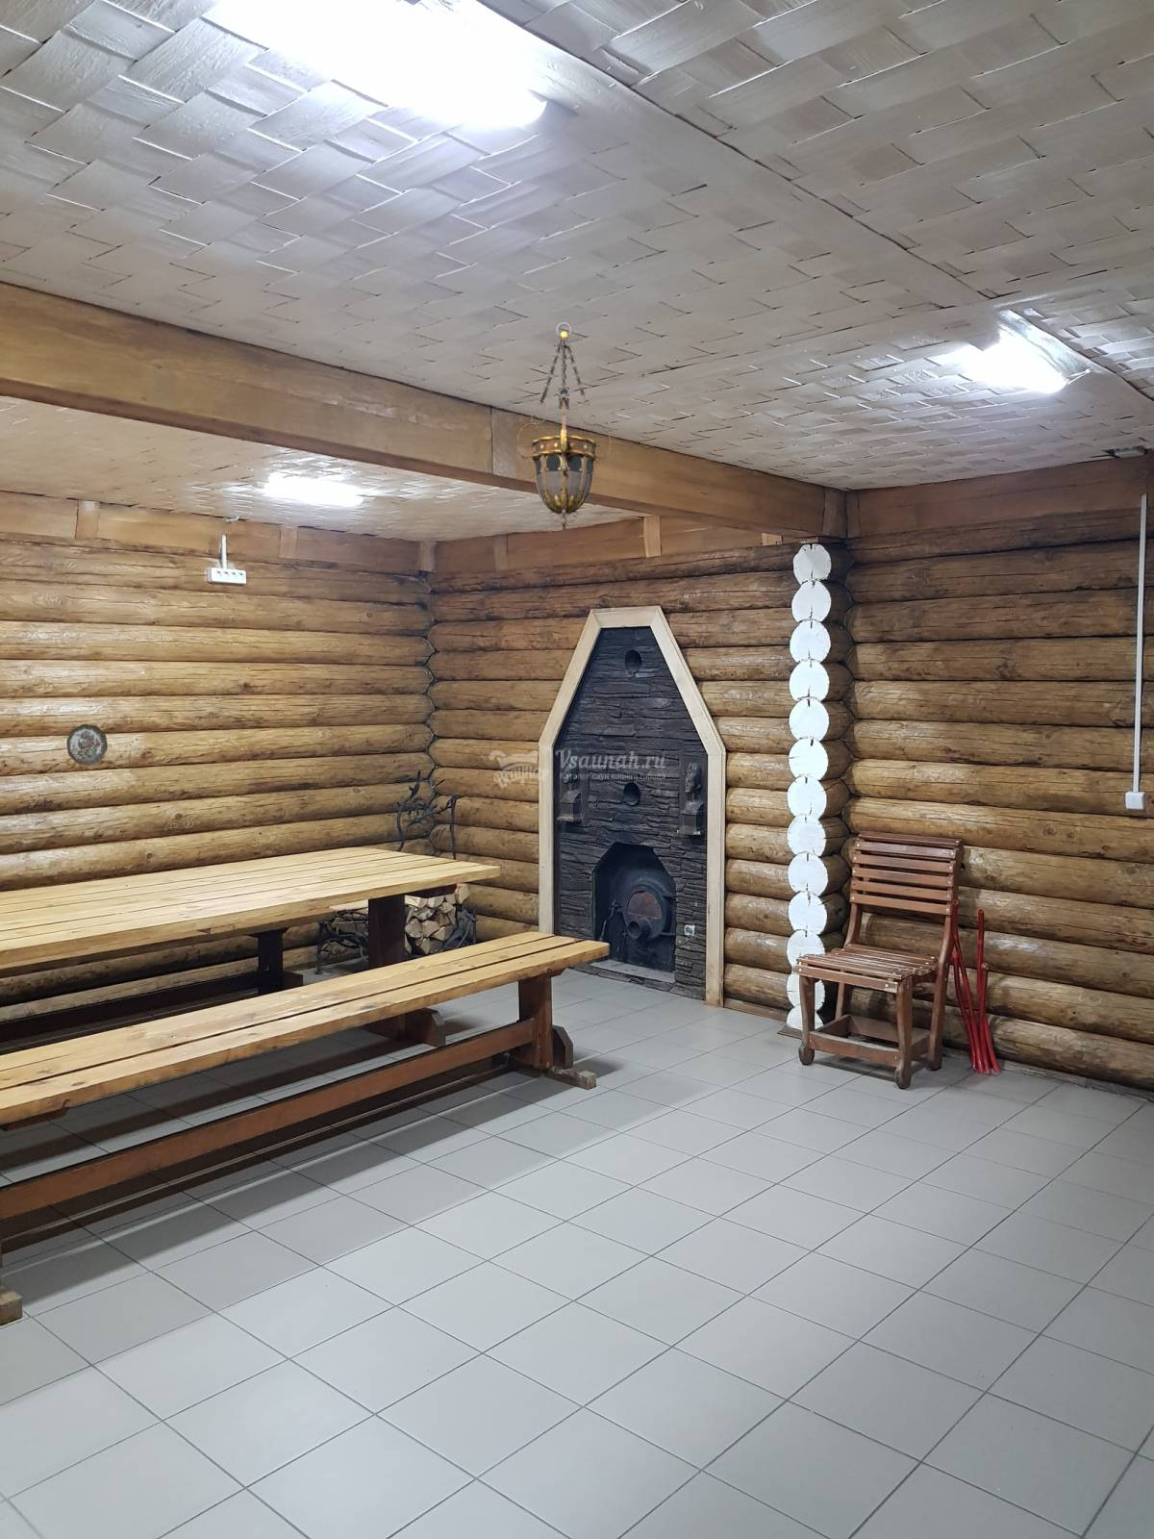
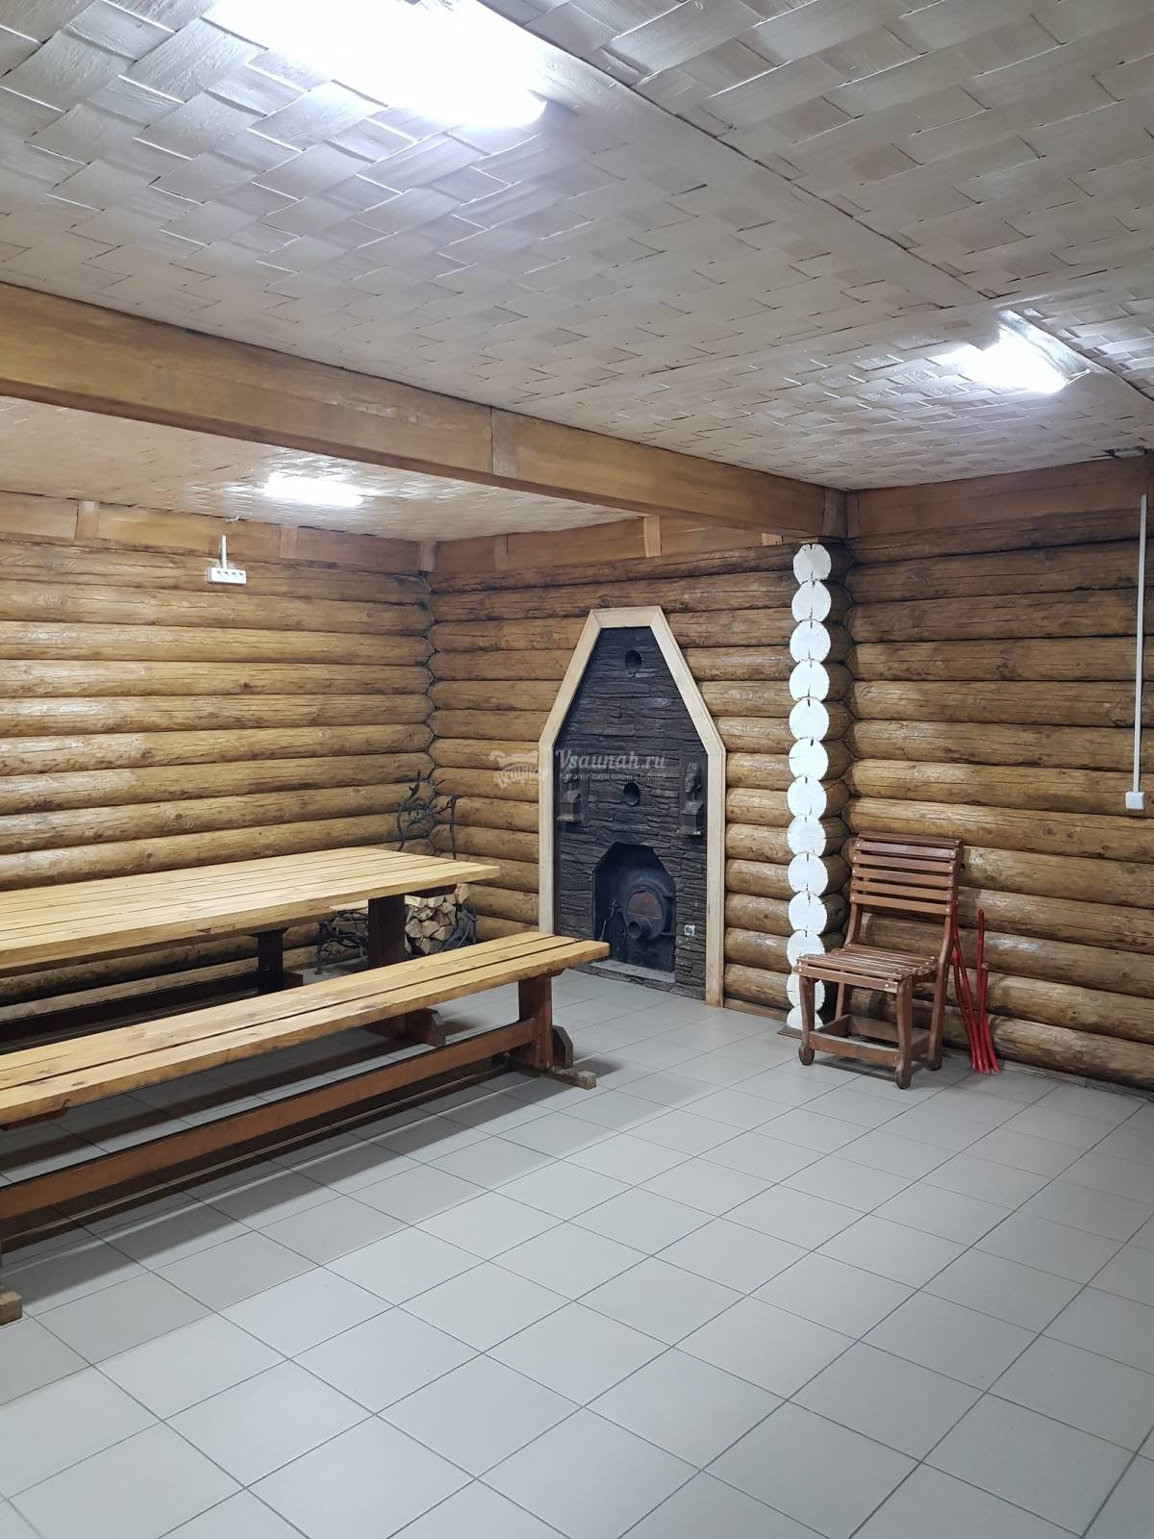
- decorative plate (86, 744)
- hanging lantern (564, 427)
